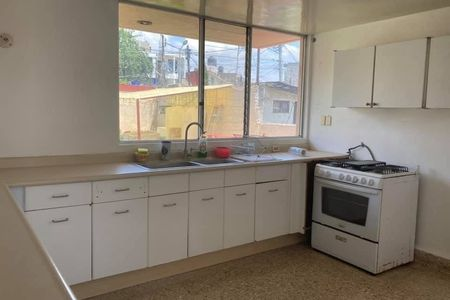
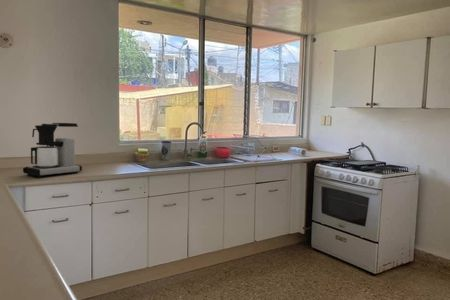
+ coffee maker (53, 148)
